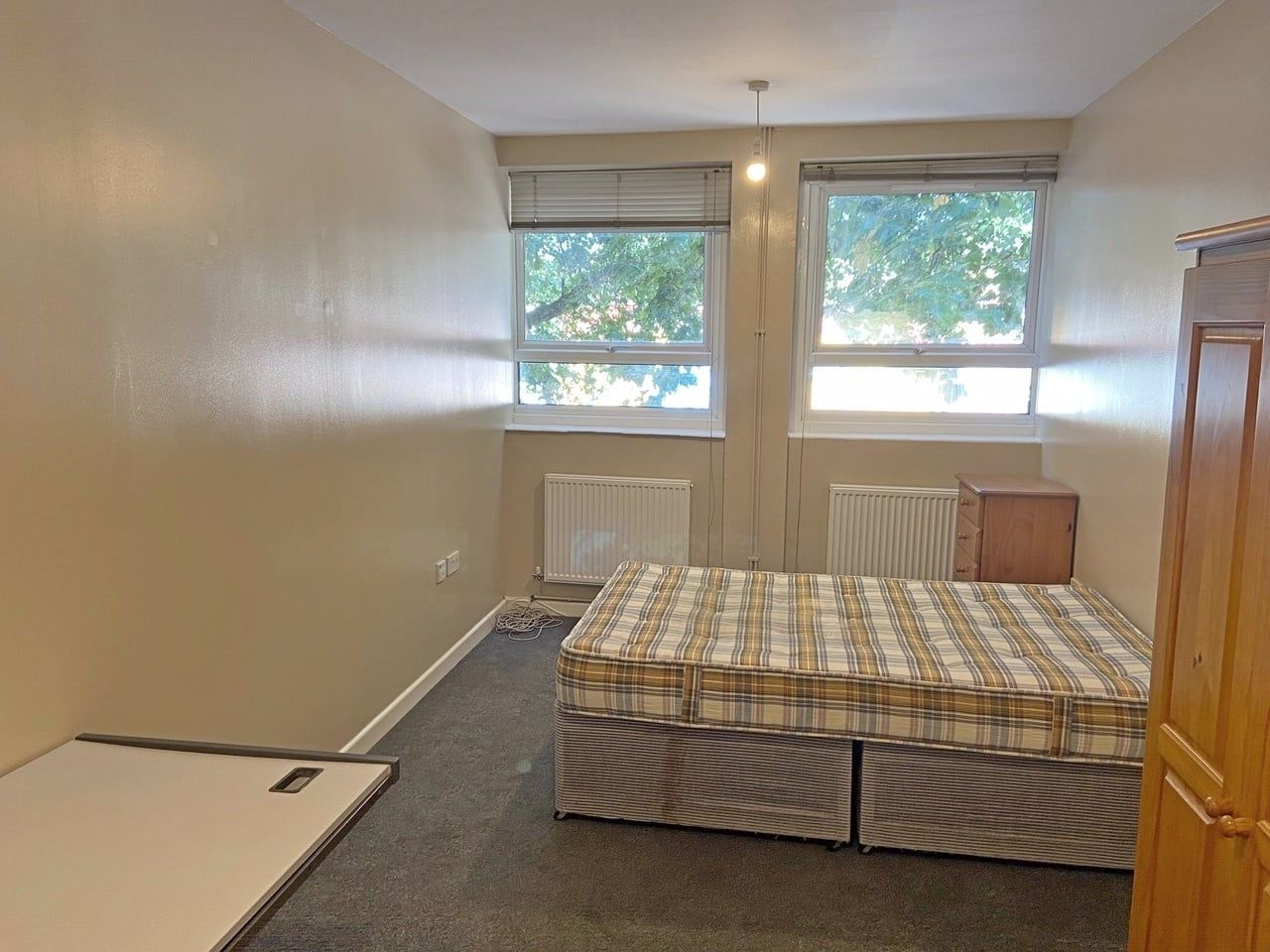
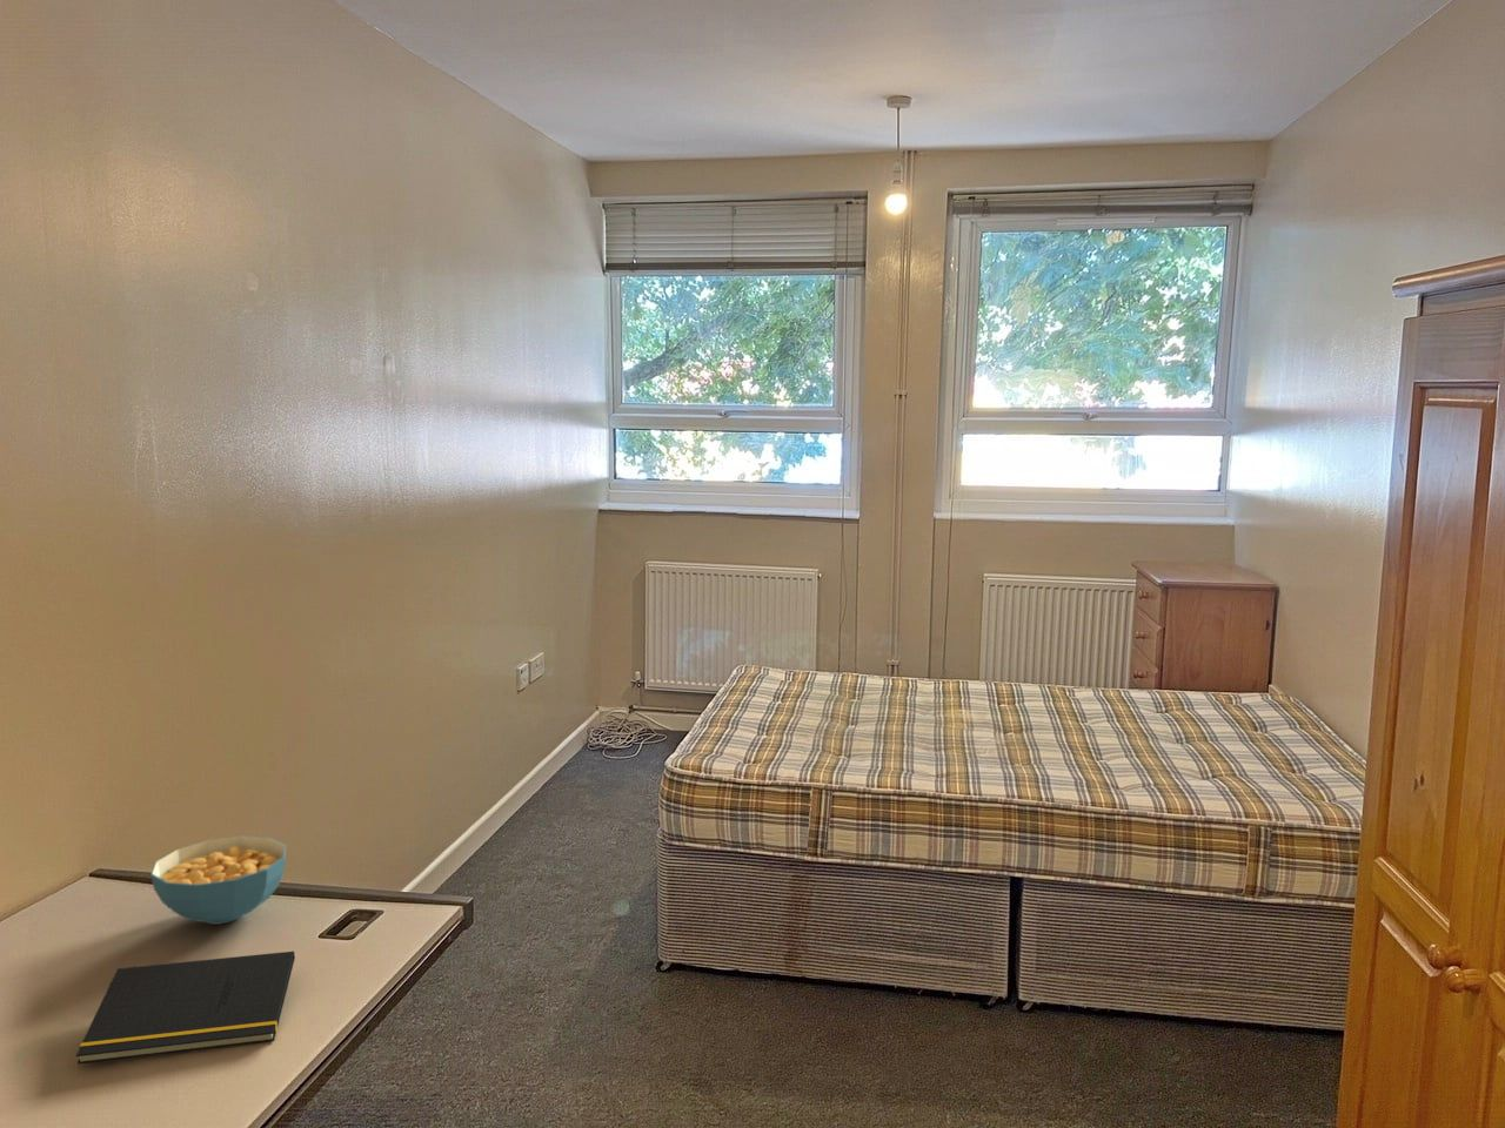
+ notepad (193, 1004)
+ cereal bowl (223, 887)
